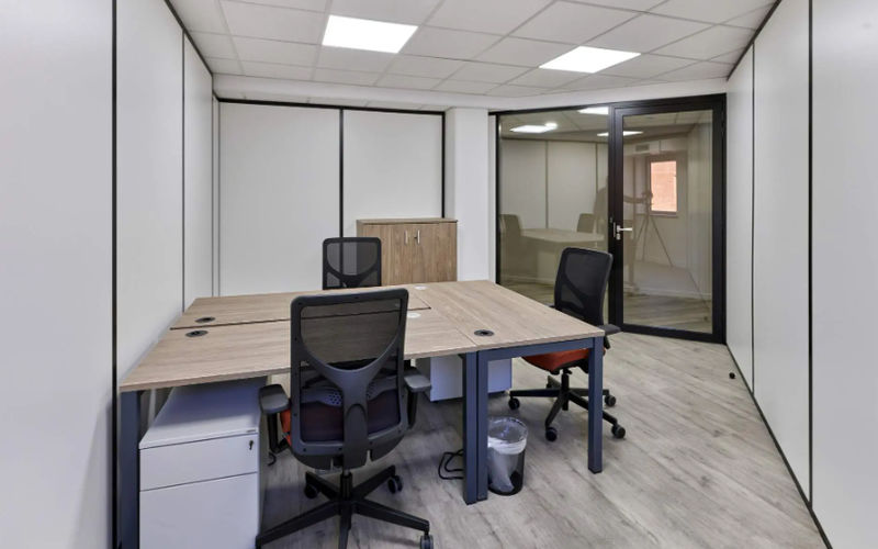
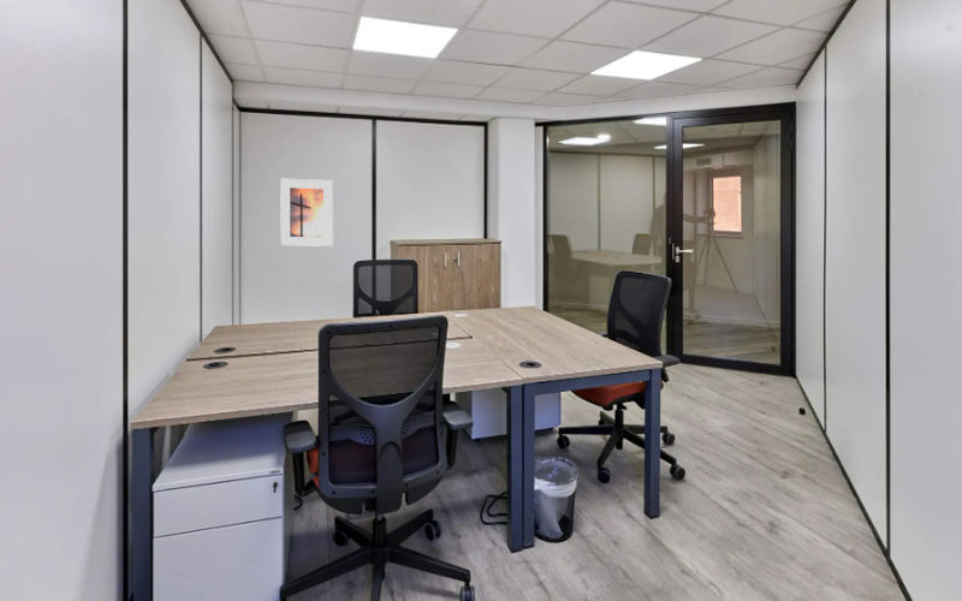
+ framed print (307, 212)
